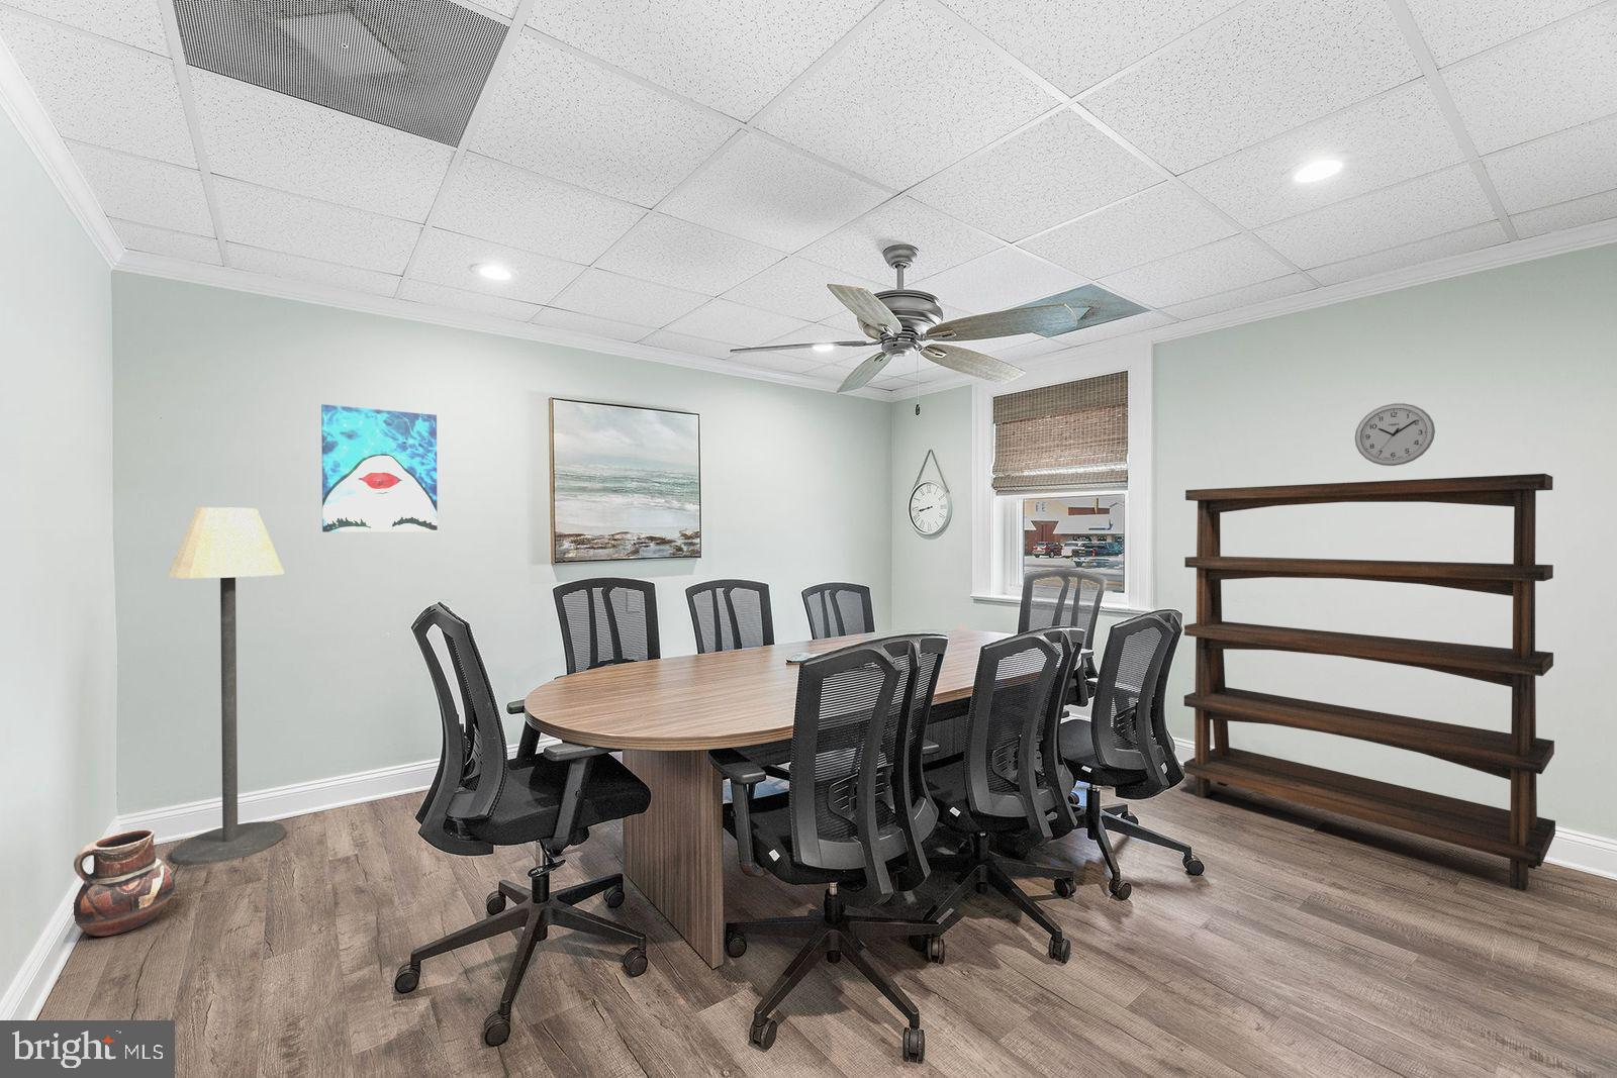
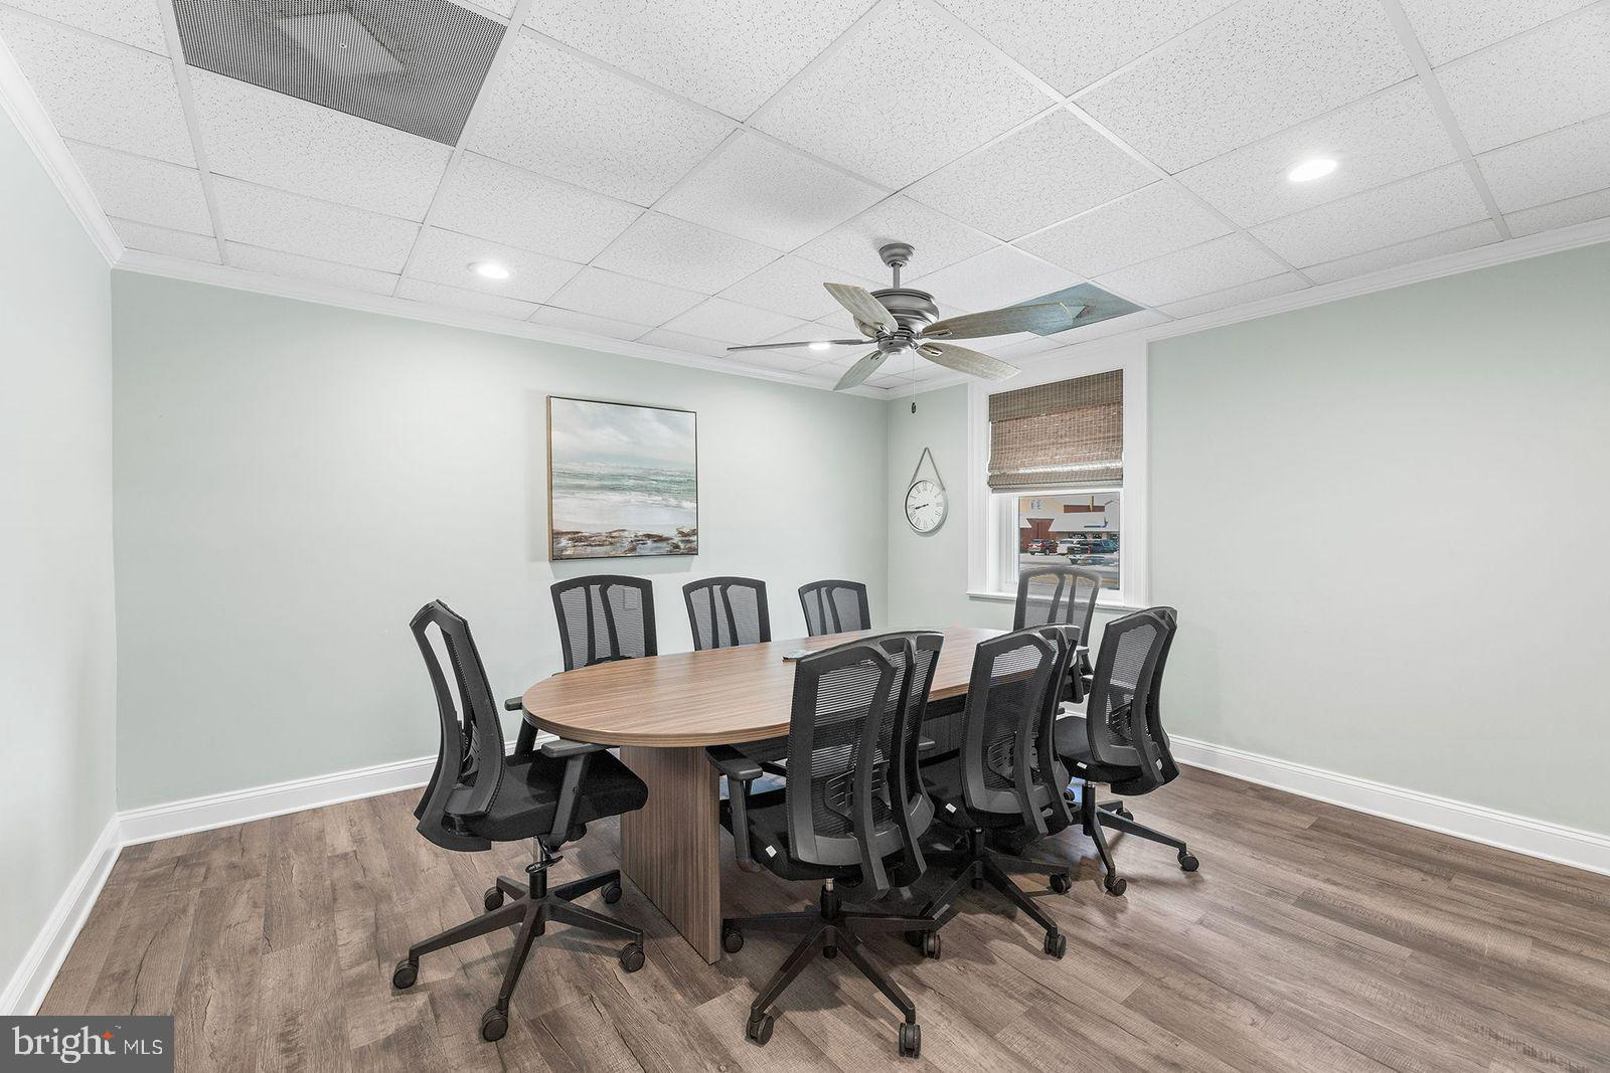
- bookshelf (1349, 654)
- ceramic pot (125, 879)
- wall clock (1393, 434)
- floor lamp (229, 676)
- wall art (381, 470)
